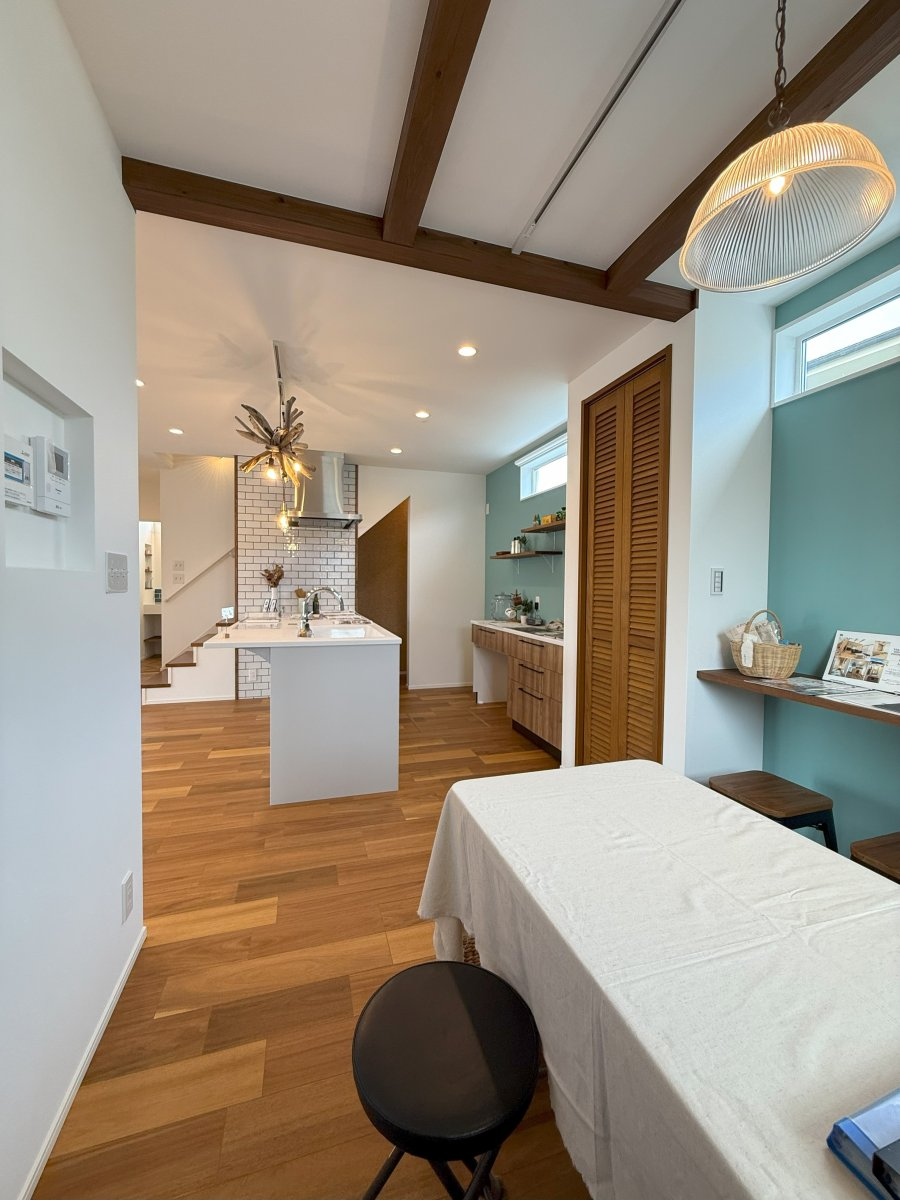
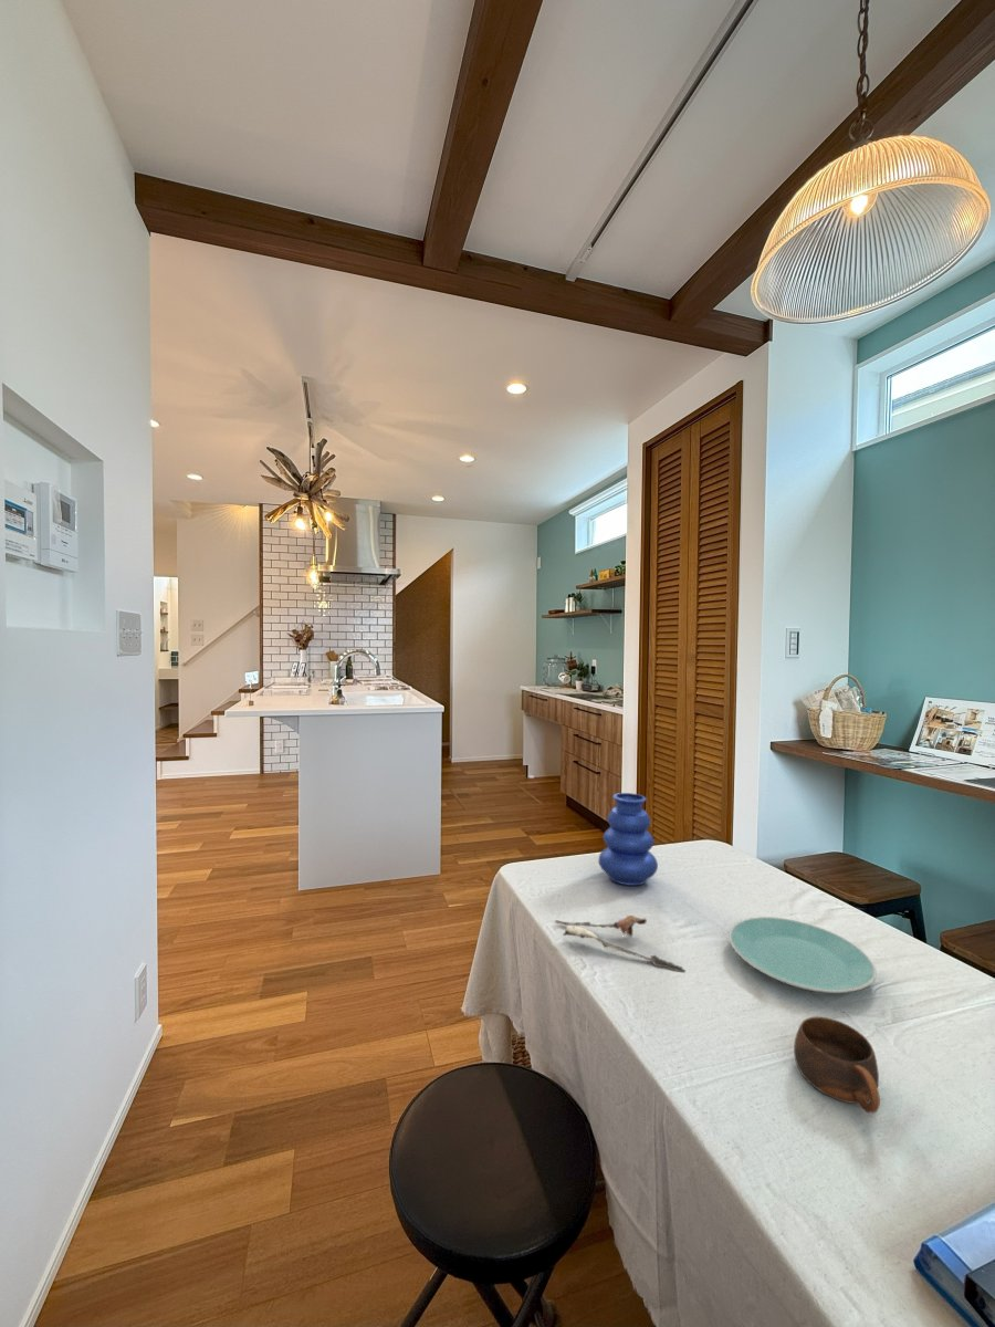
+ spoon (616, 928)
+ vase (628, 837)
+ plate (797, 957)
+ cup (839, 1065)
